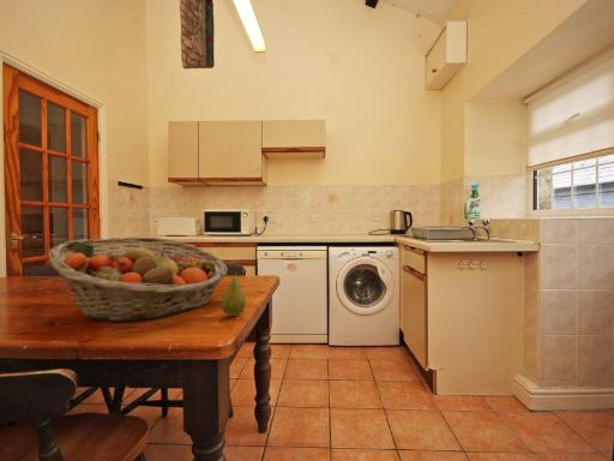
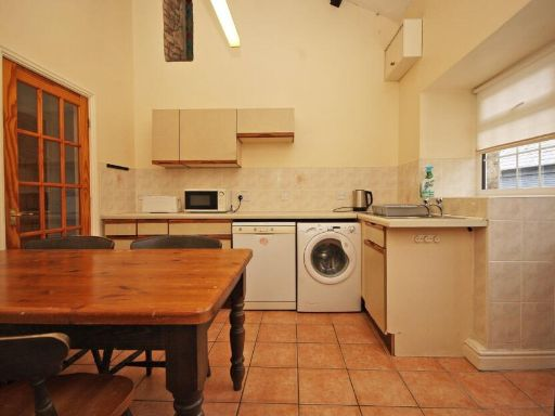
- fruit basket (149, 271)
- fruit (233, 293)
